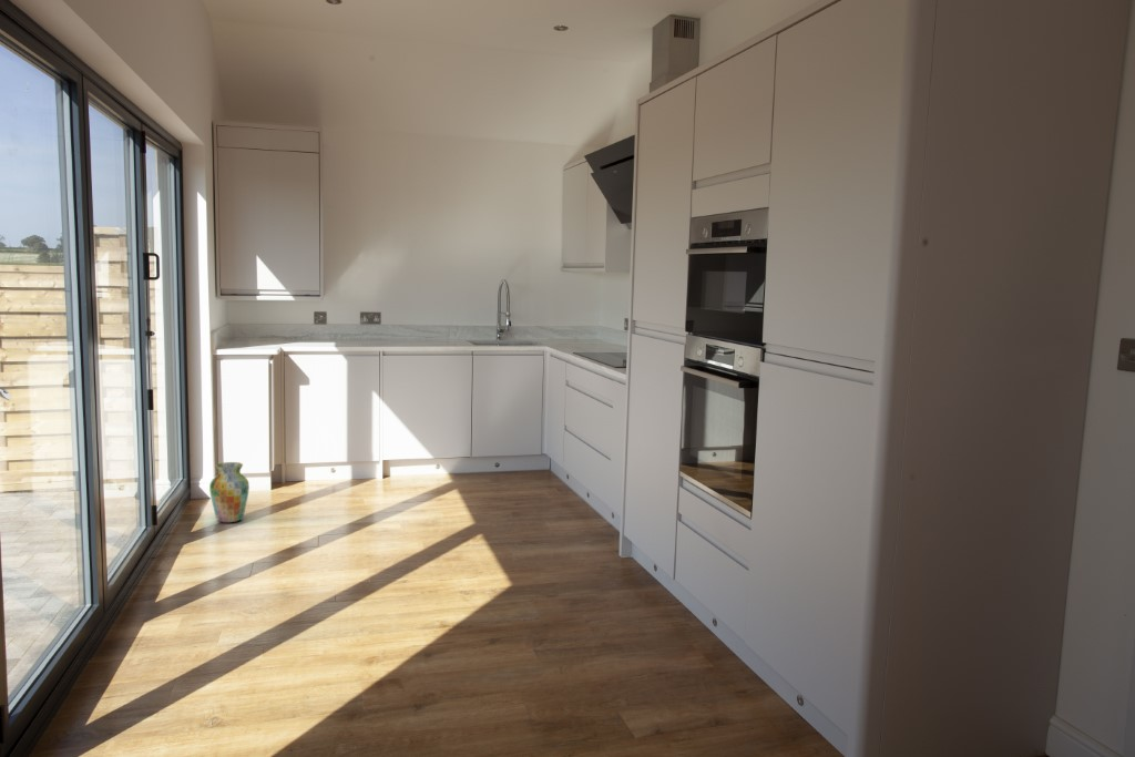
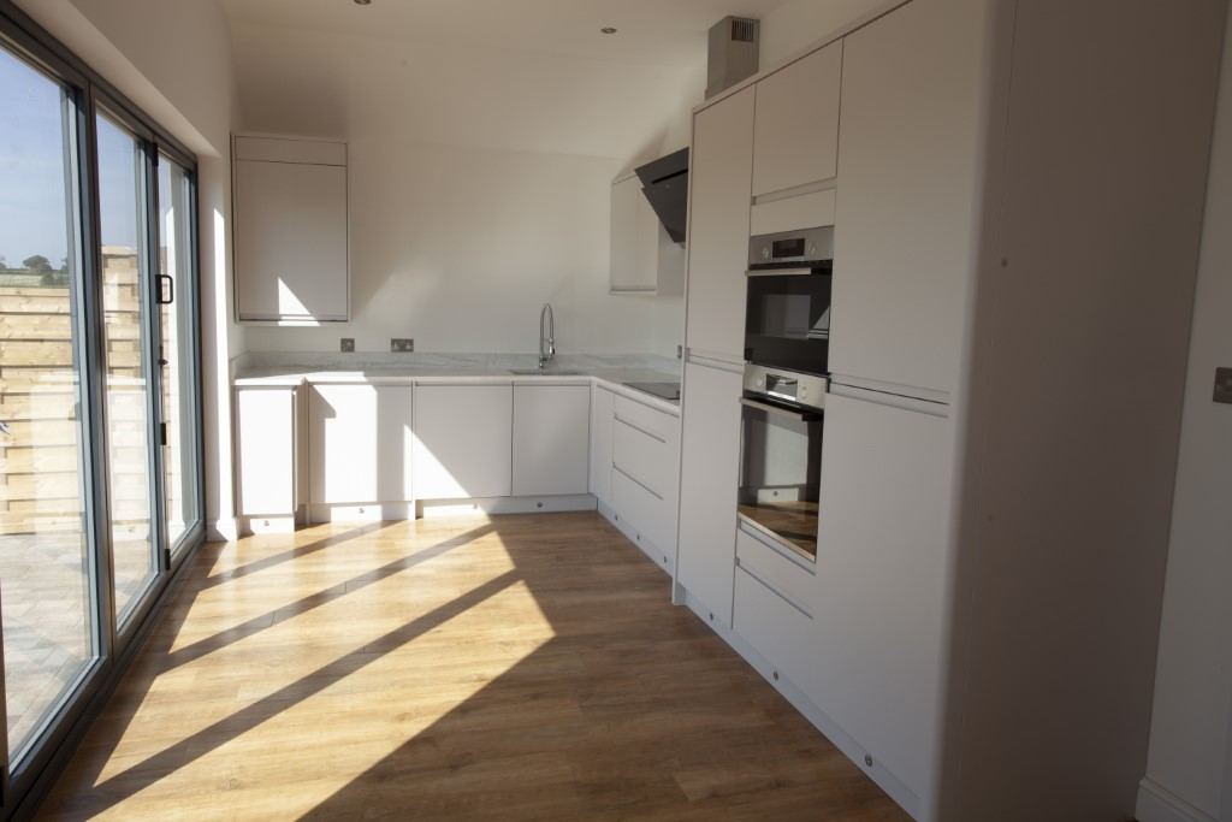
- vase (229, 492)
